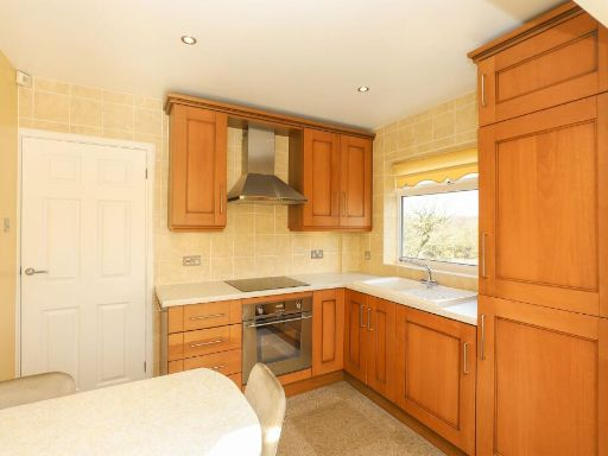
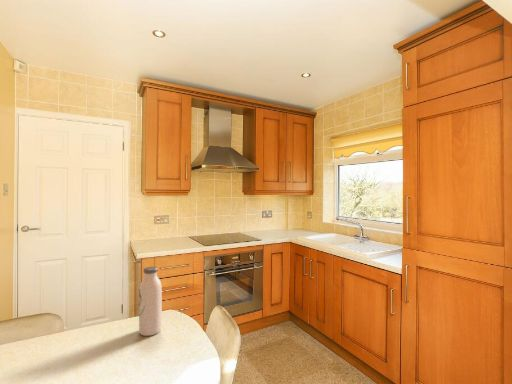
+ water bottle (150, 299)
